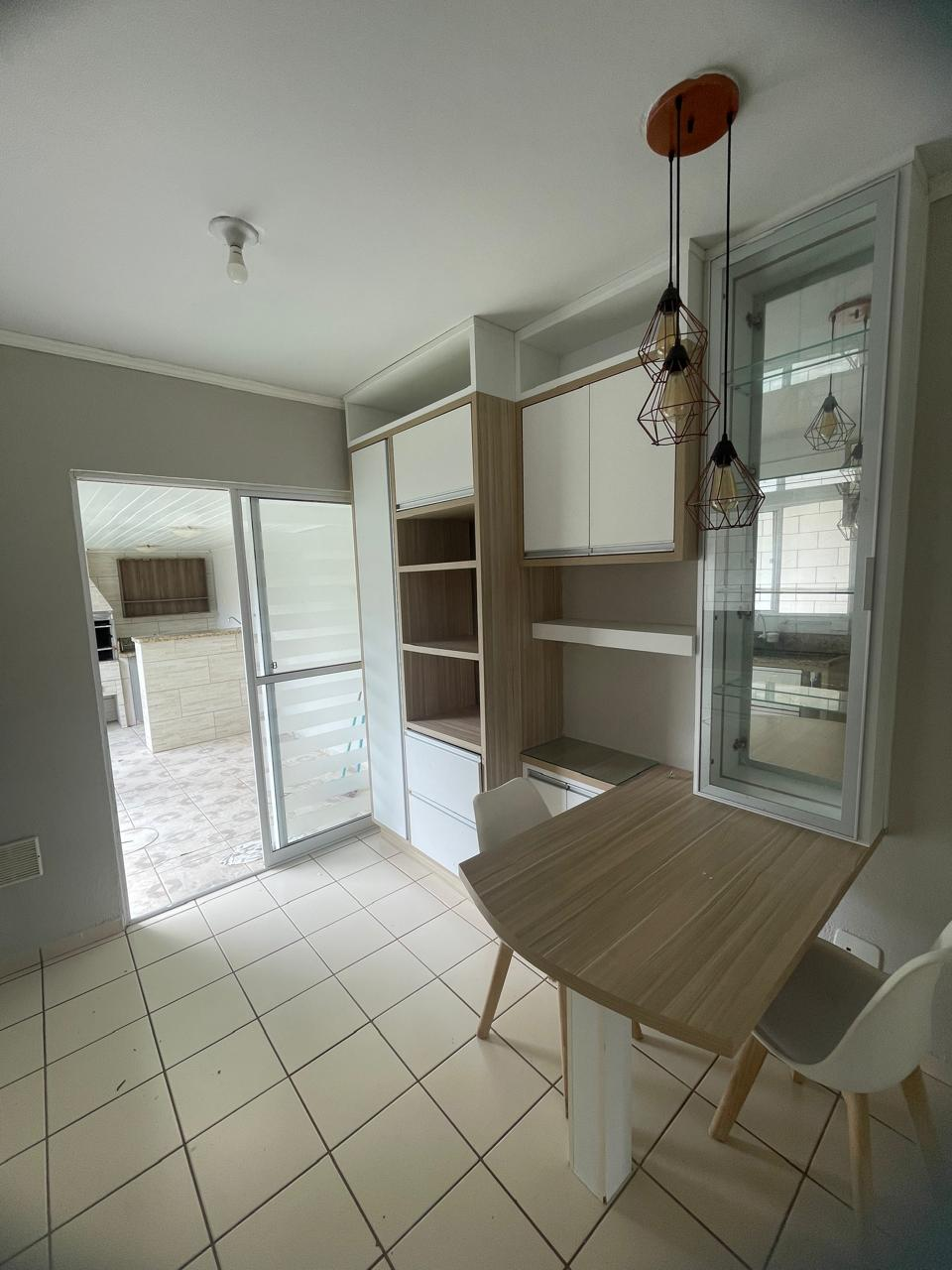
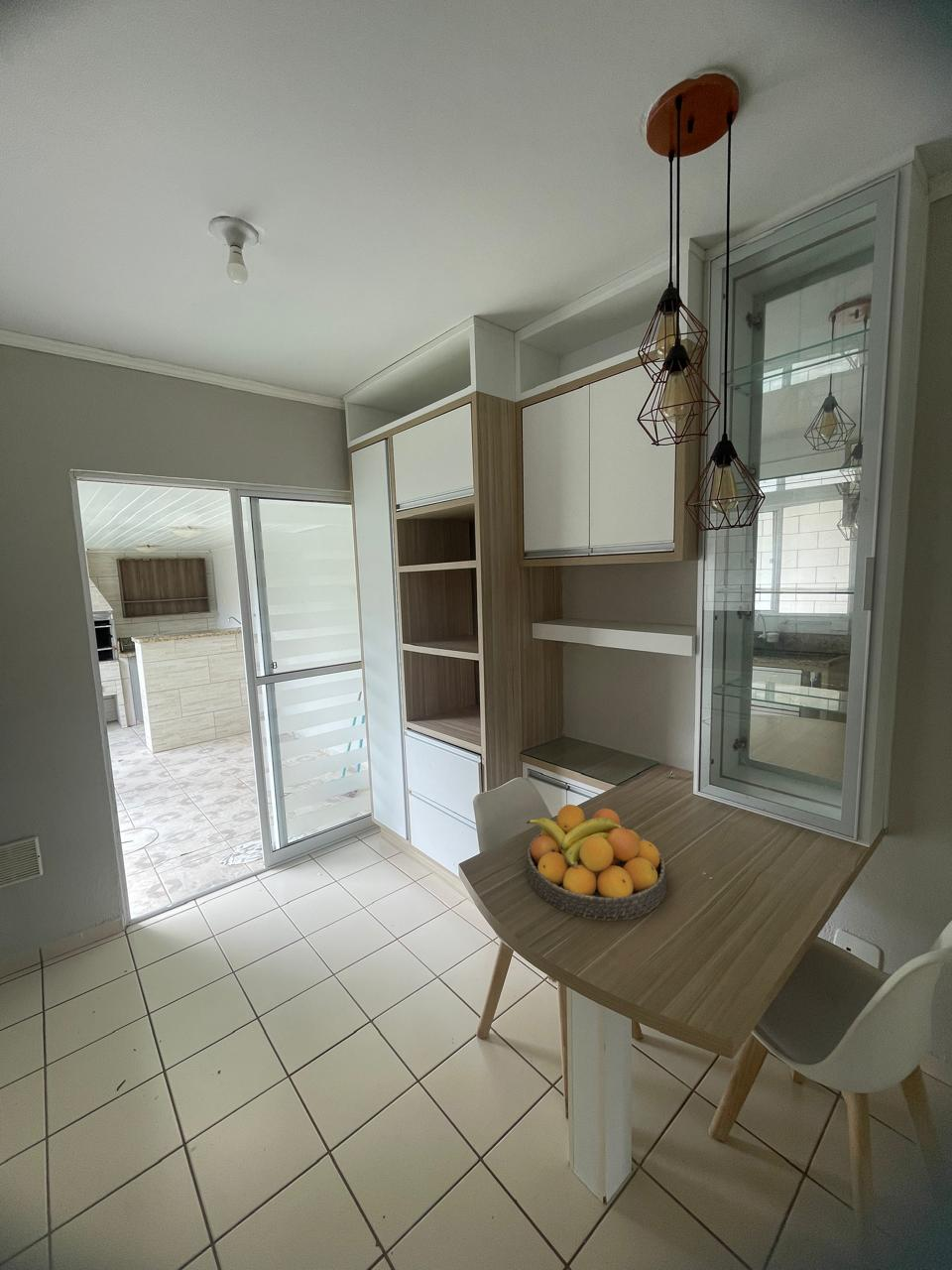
+ fruit bowl (594, 847)
